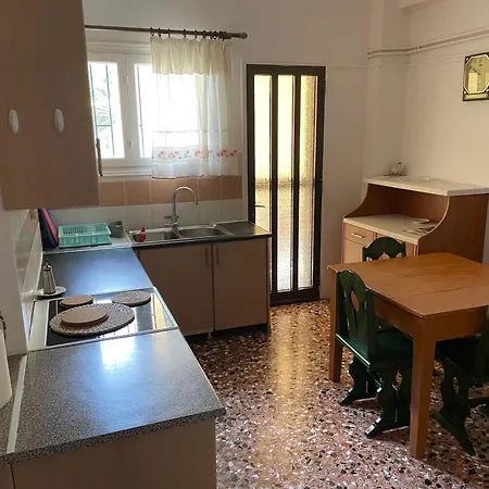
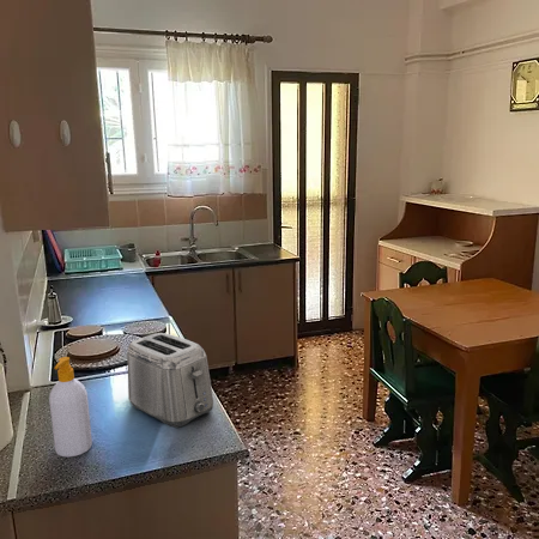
+ toaster (165, 375)
+ soap bottle (68, 404)
